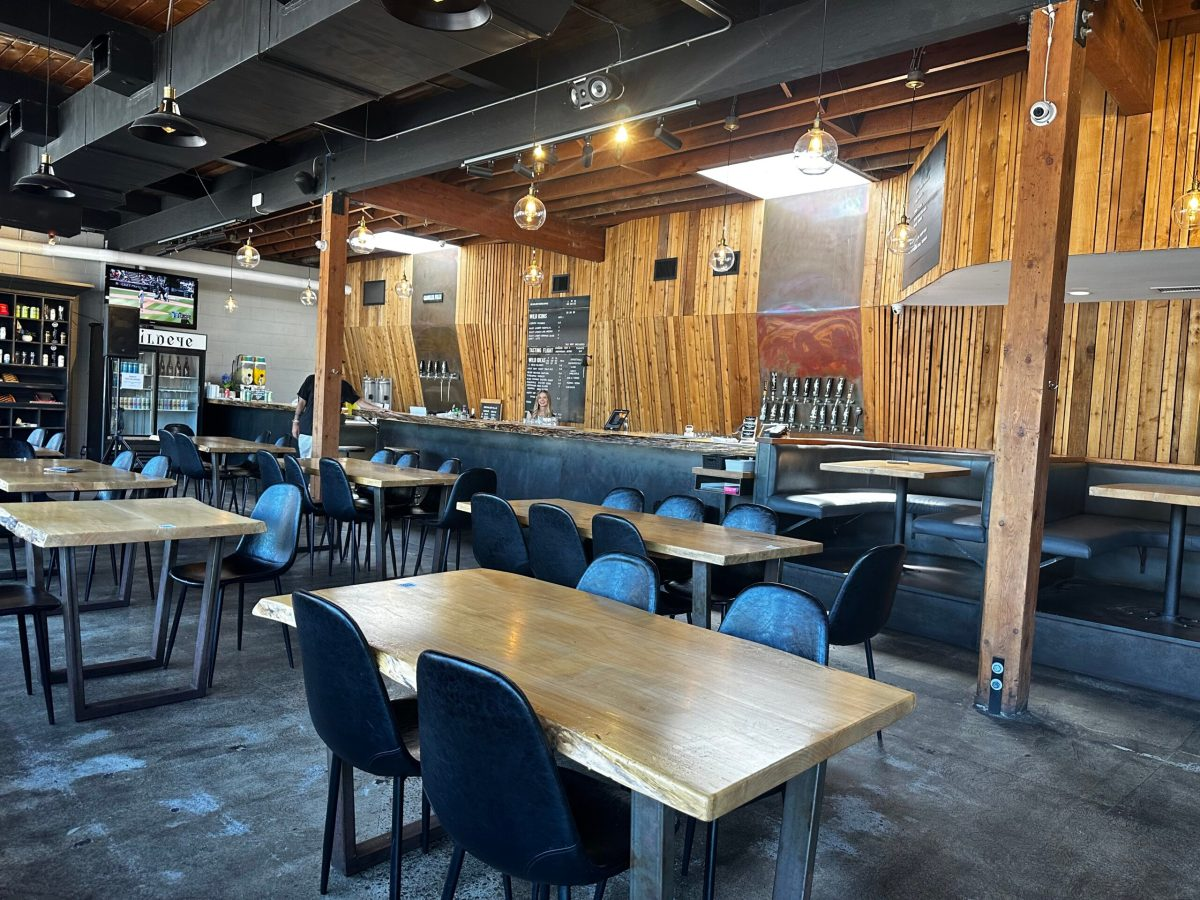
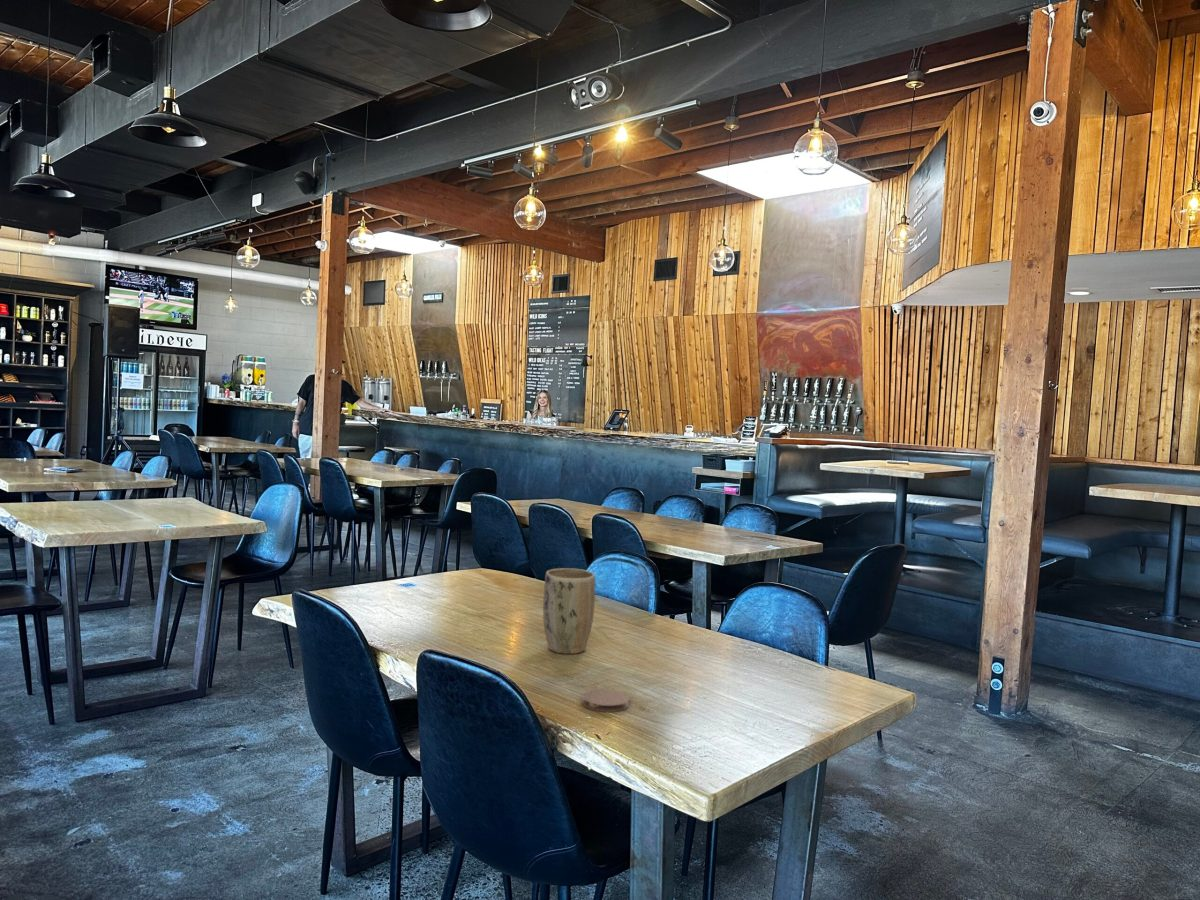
+ plant pot (568, 610)
+ coaster (605, 700)
